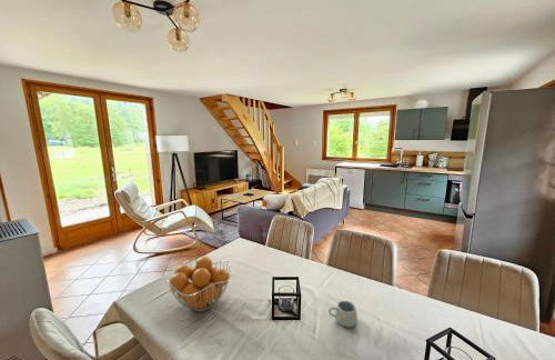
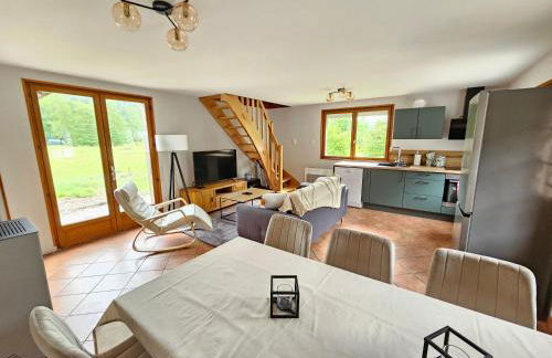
- mug (342, 313)
- fruit basket (201, 282)
